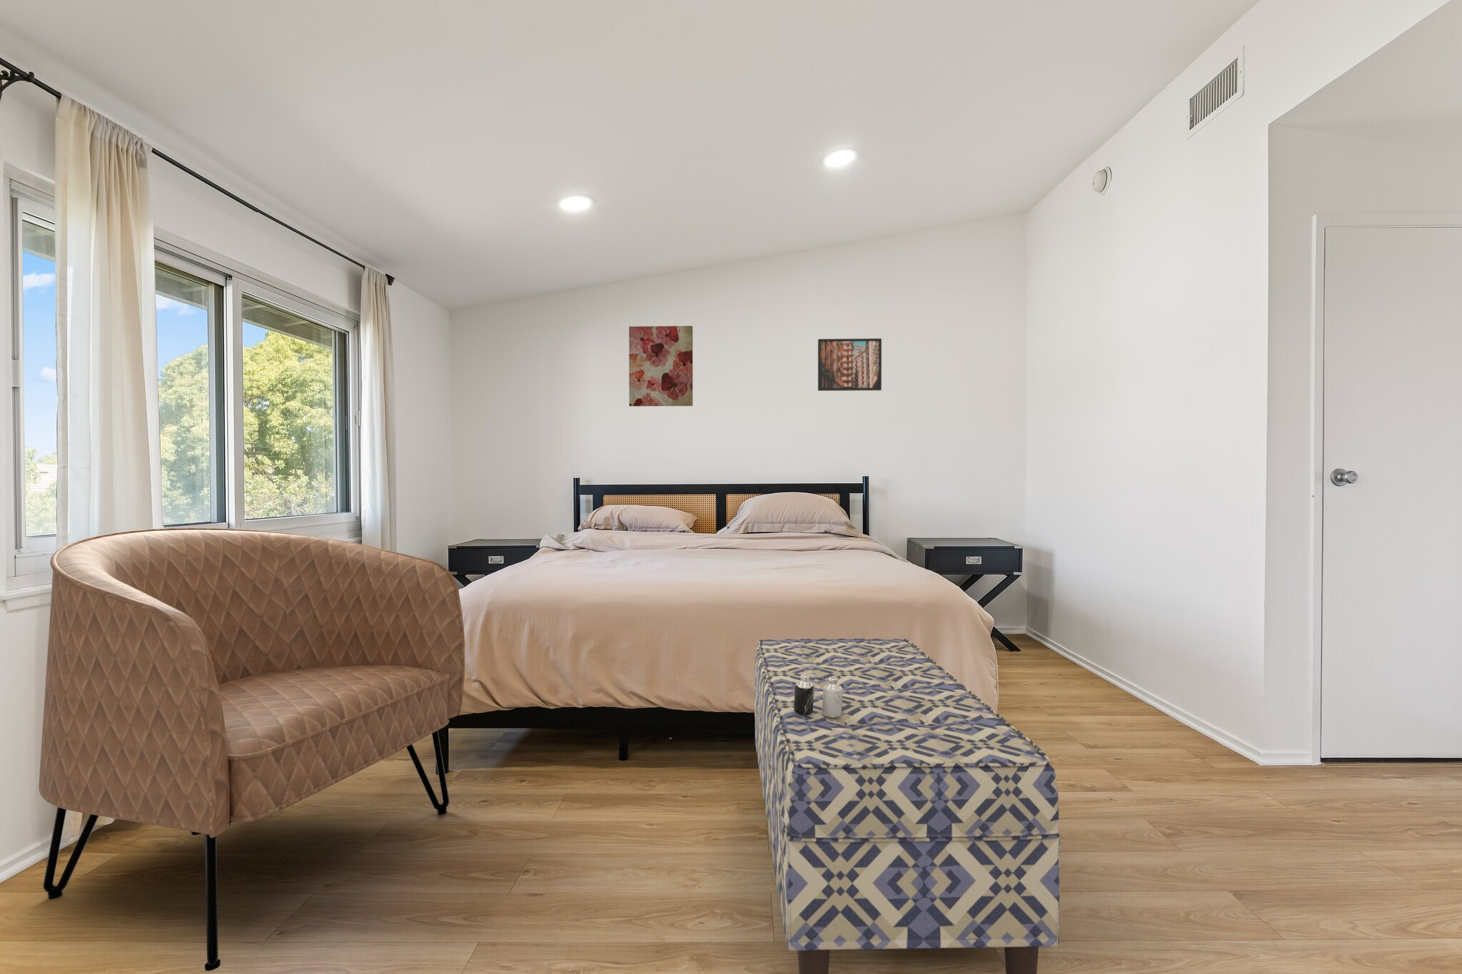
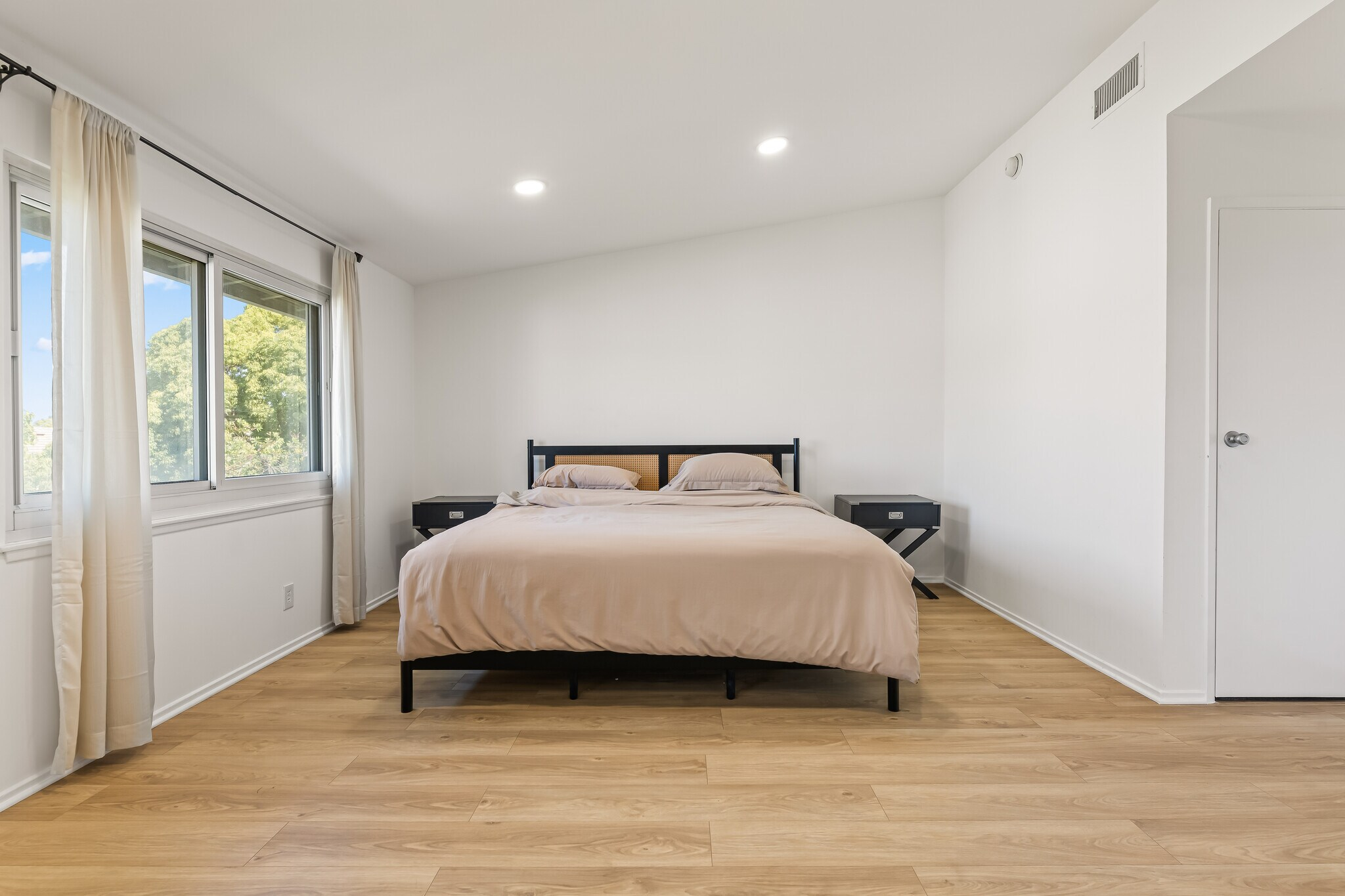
- bench (864, 781)
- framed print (850, 364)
- wall art (660, 366)
- armchair (247, 695)
- candle (813, 694)
